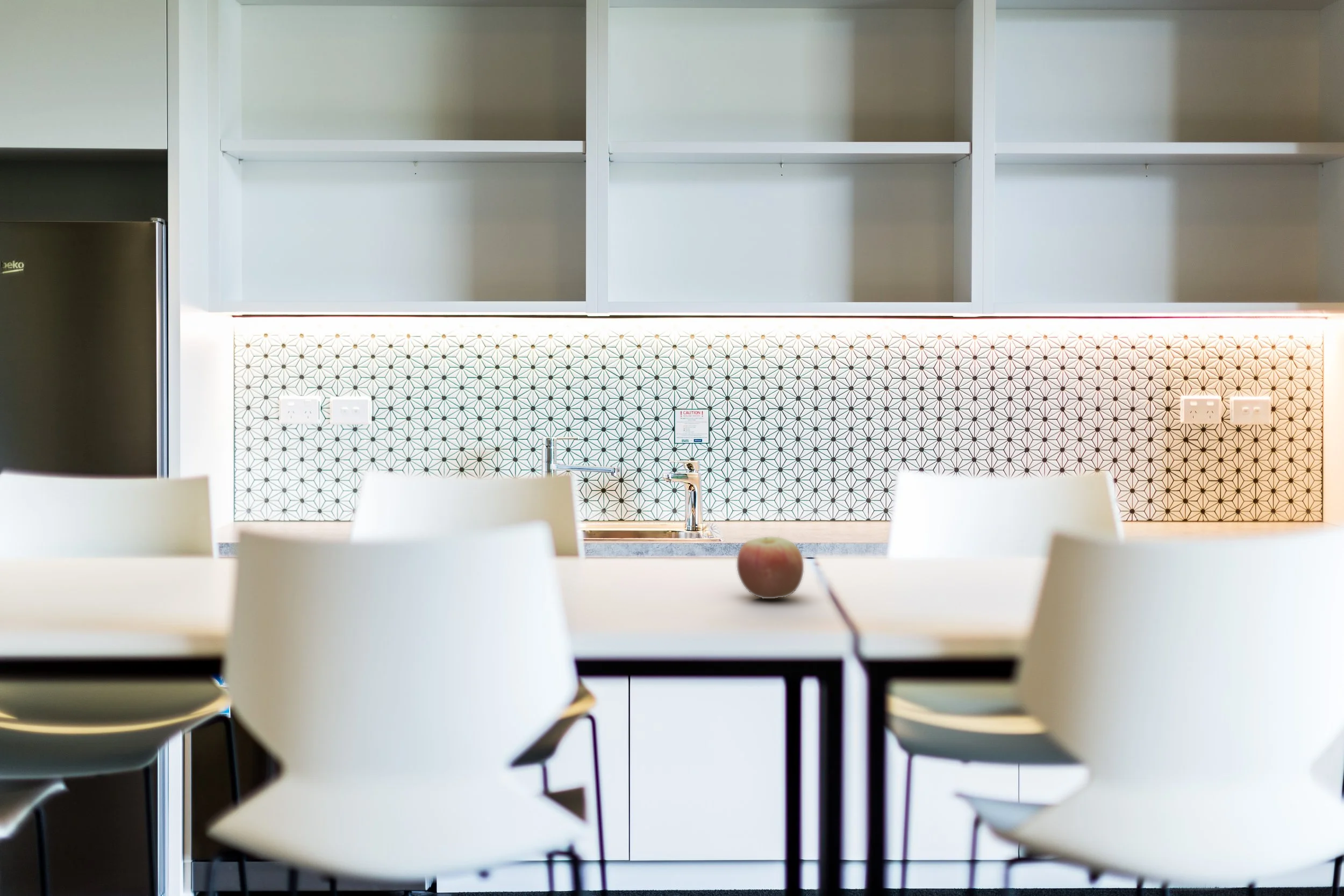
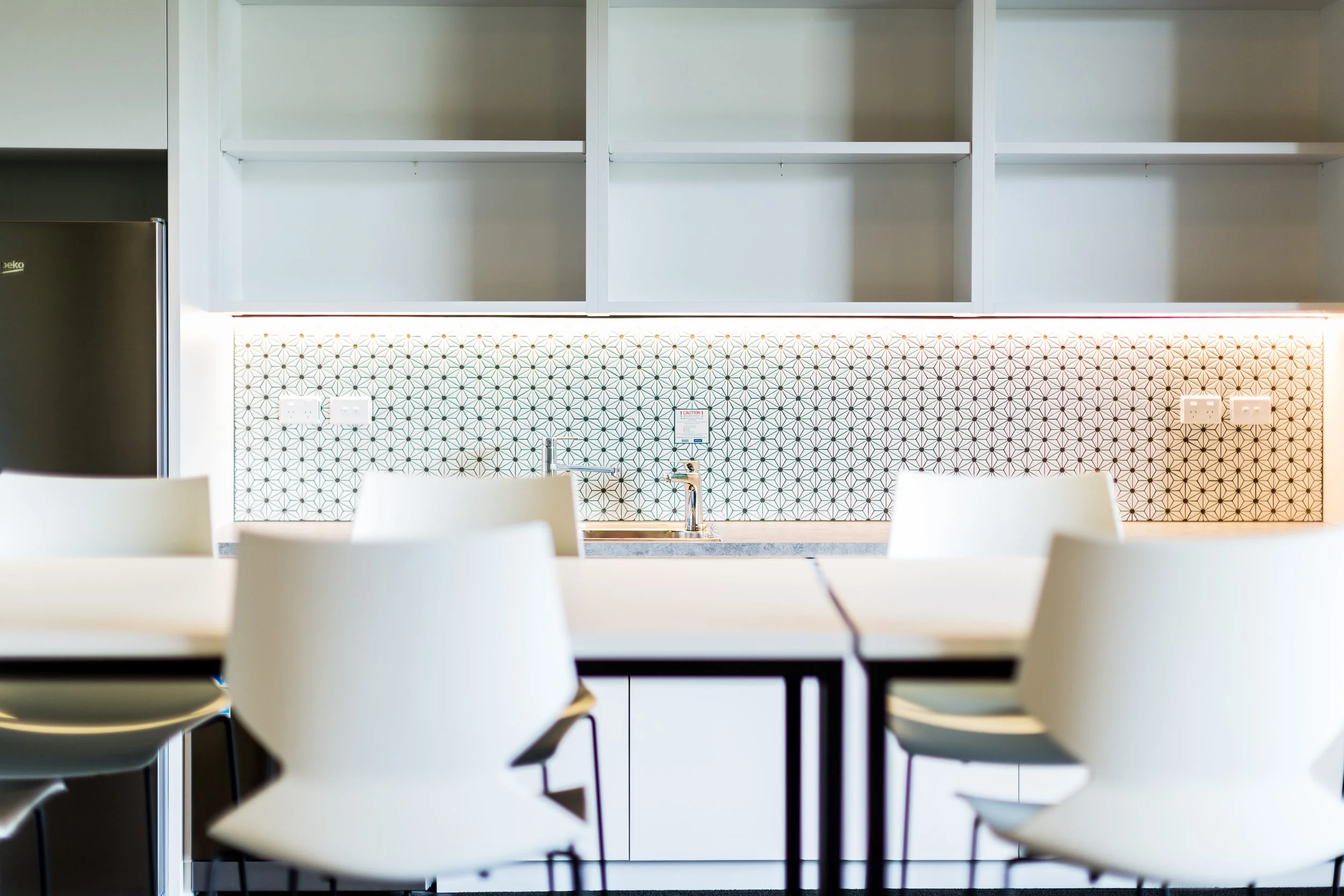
- apple (770, 567)
